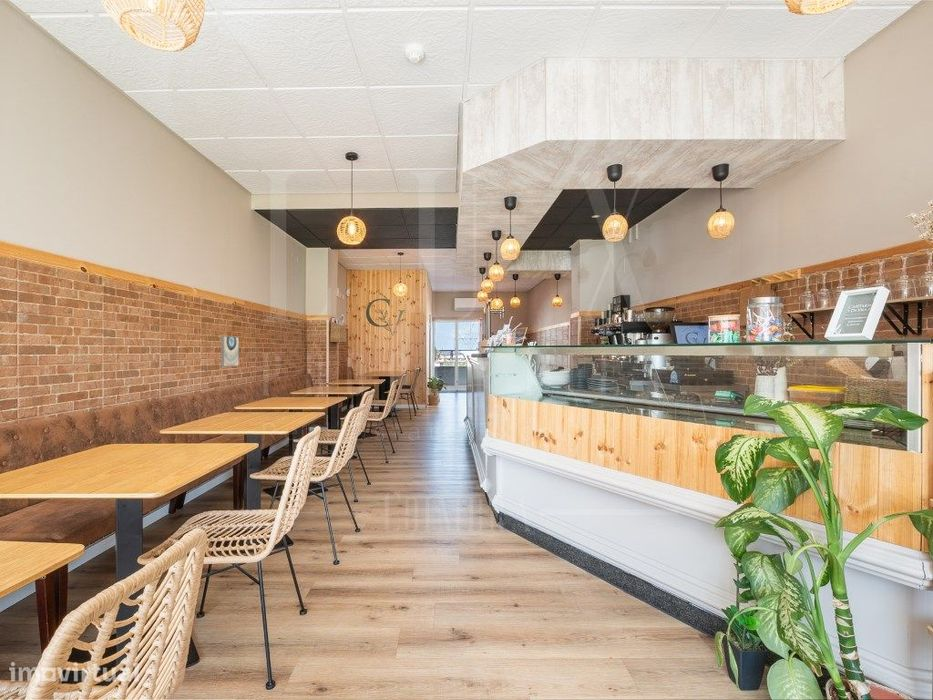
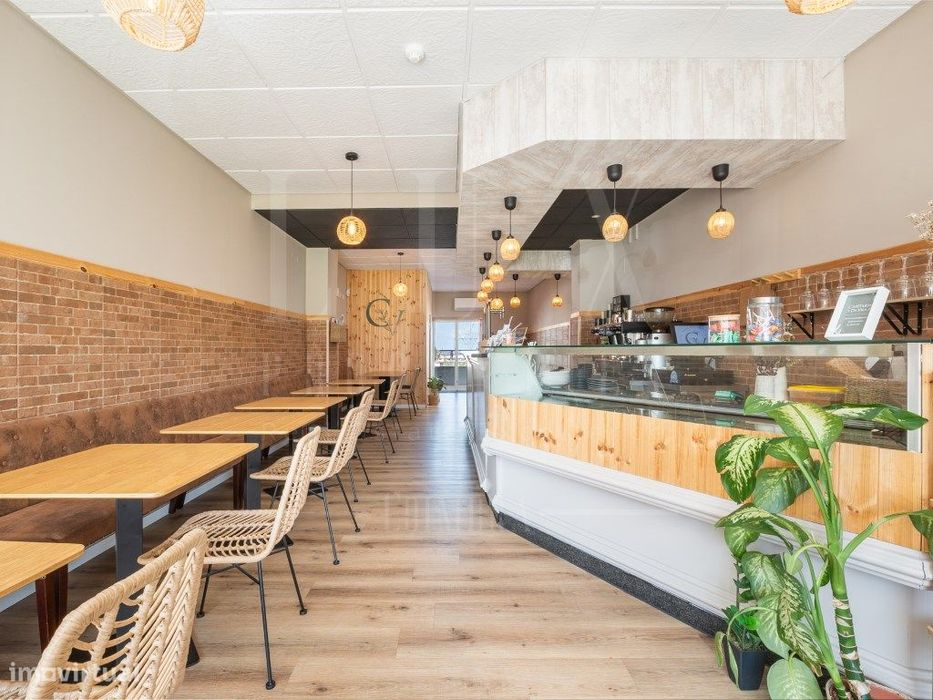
- wall art (230, 351)
